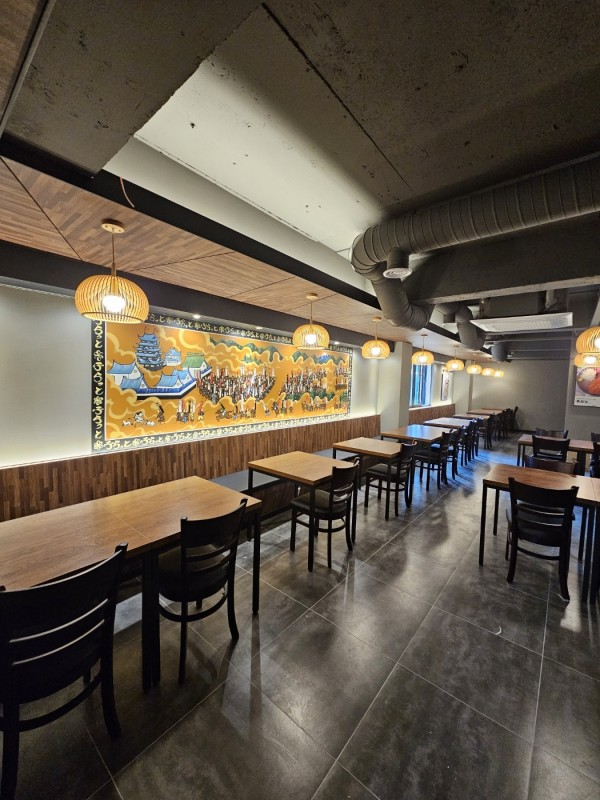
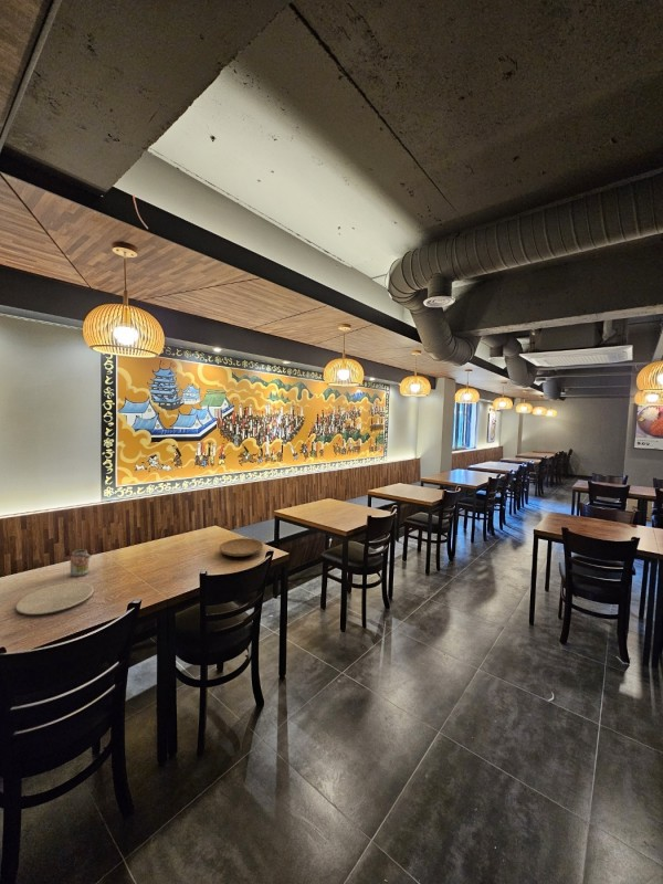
+ plate (241, 548)
+ plate (56, 598)
+ beverage can (81, 561)
